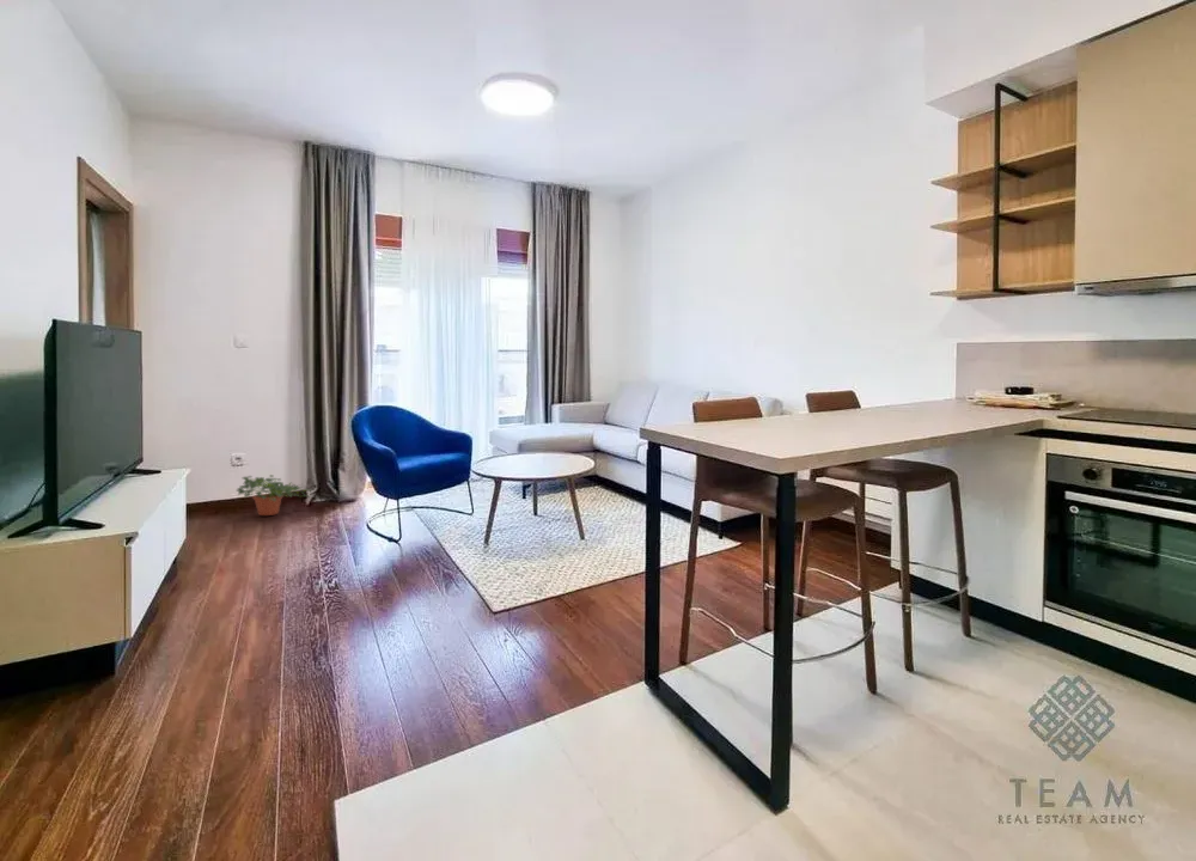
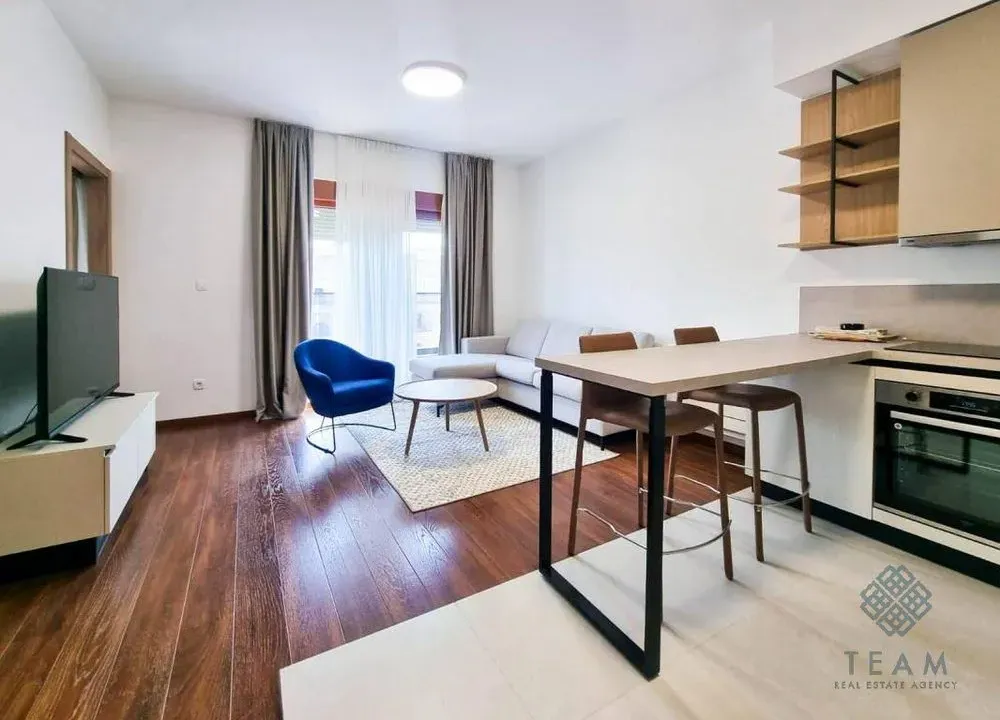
- potted plant (274, 495)
